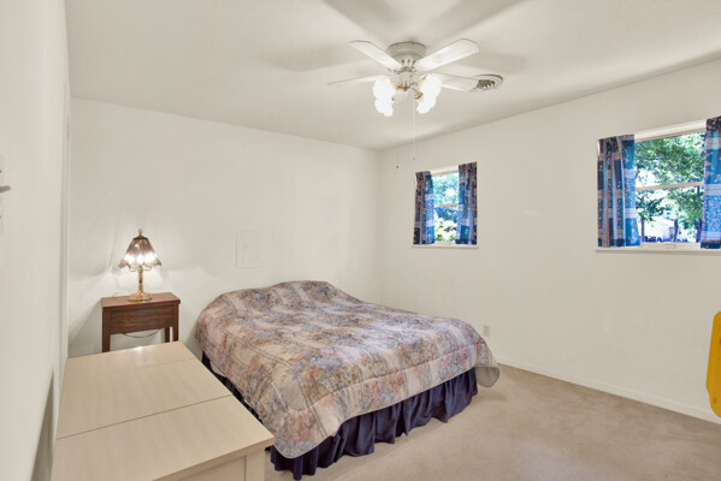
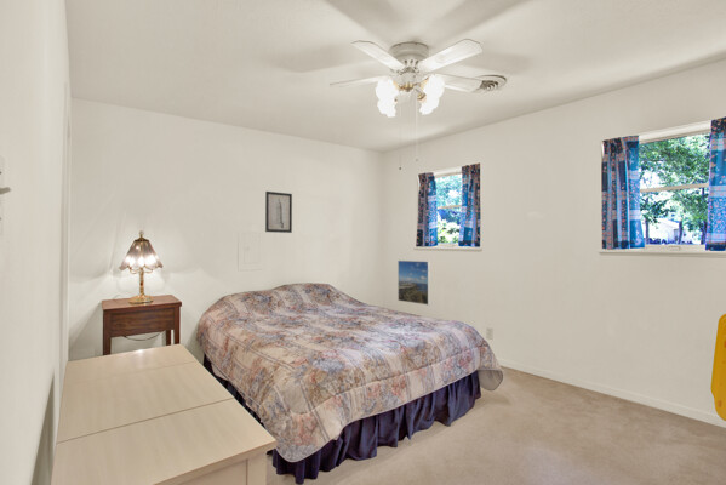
+ wall art (279, 212)
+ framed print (413, 281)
